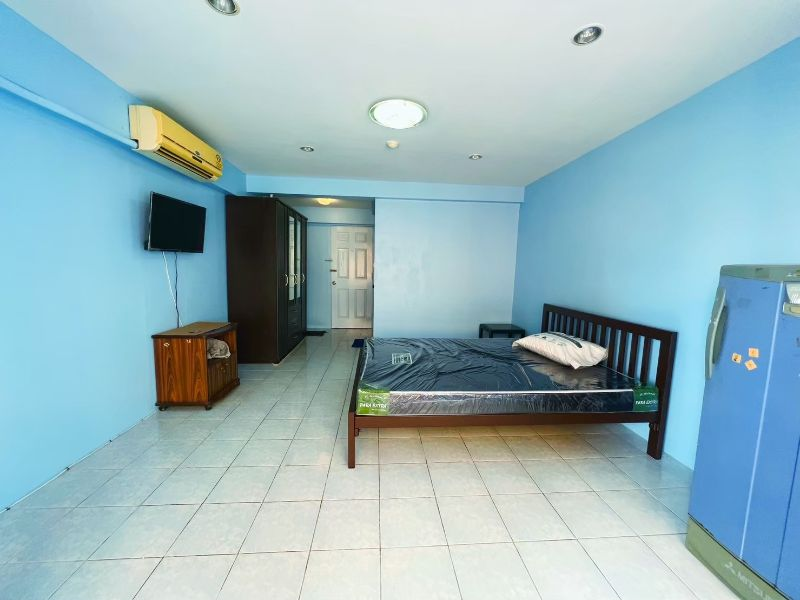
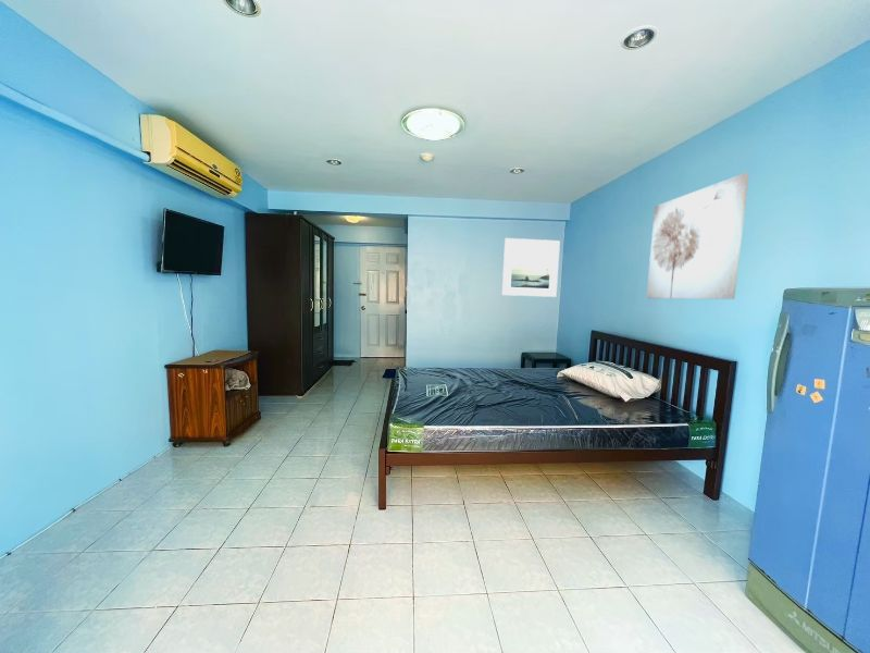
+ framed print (531, 268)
+ wall art (688, 246)
